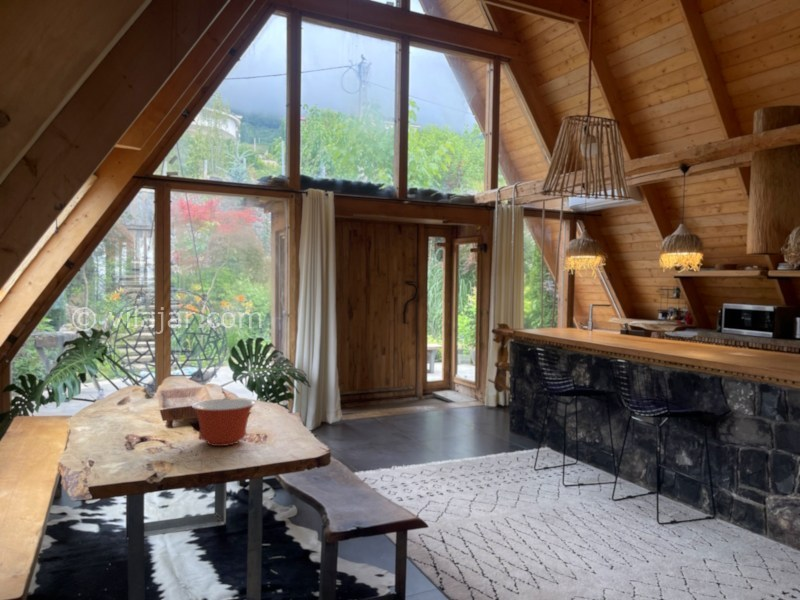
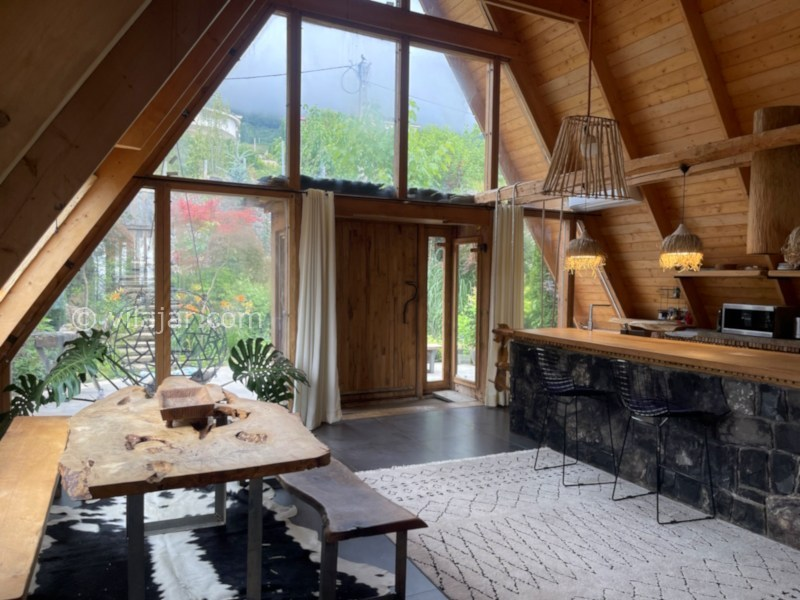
- mixing bowl (223, 423)
